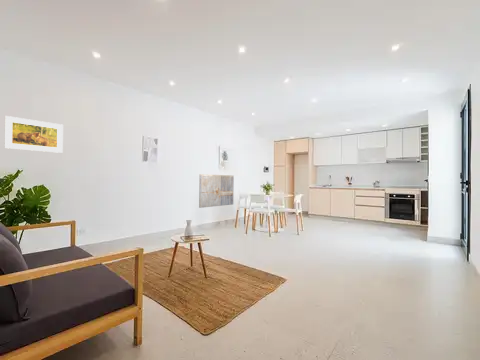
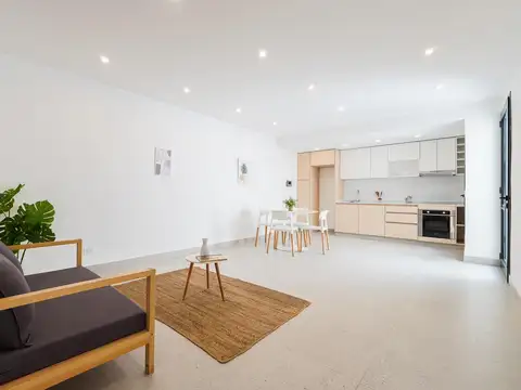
- wall art (217, 190)
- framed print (35, 135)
